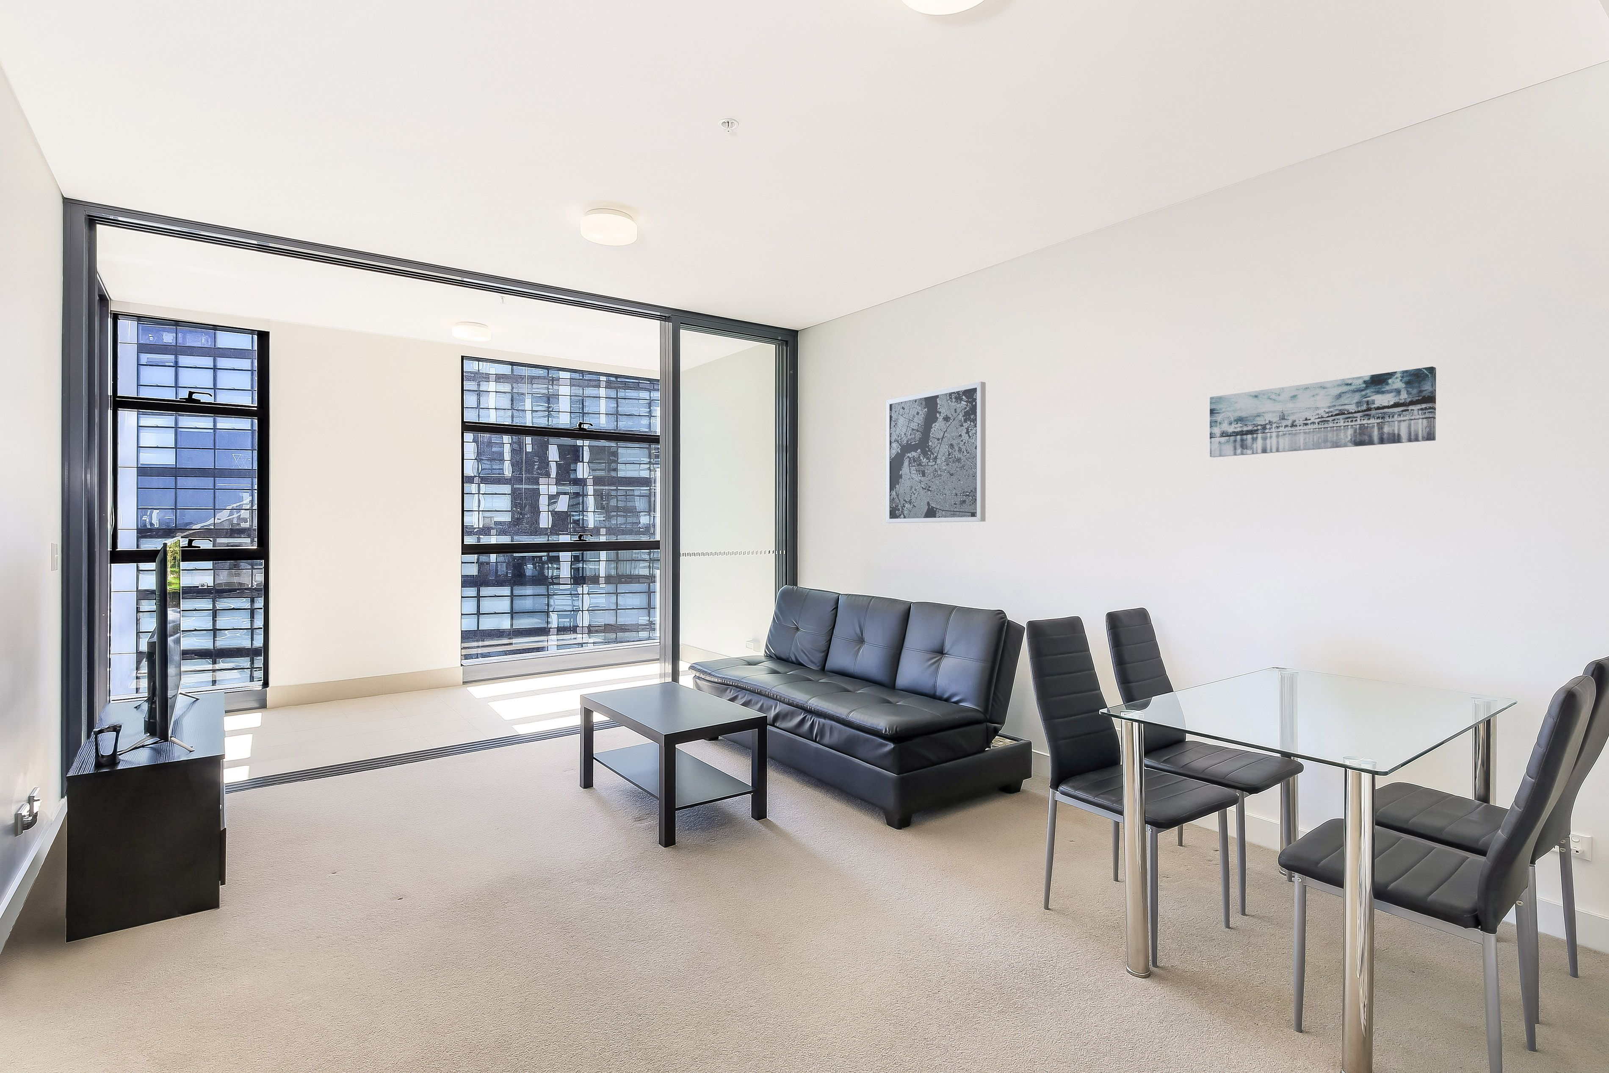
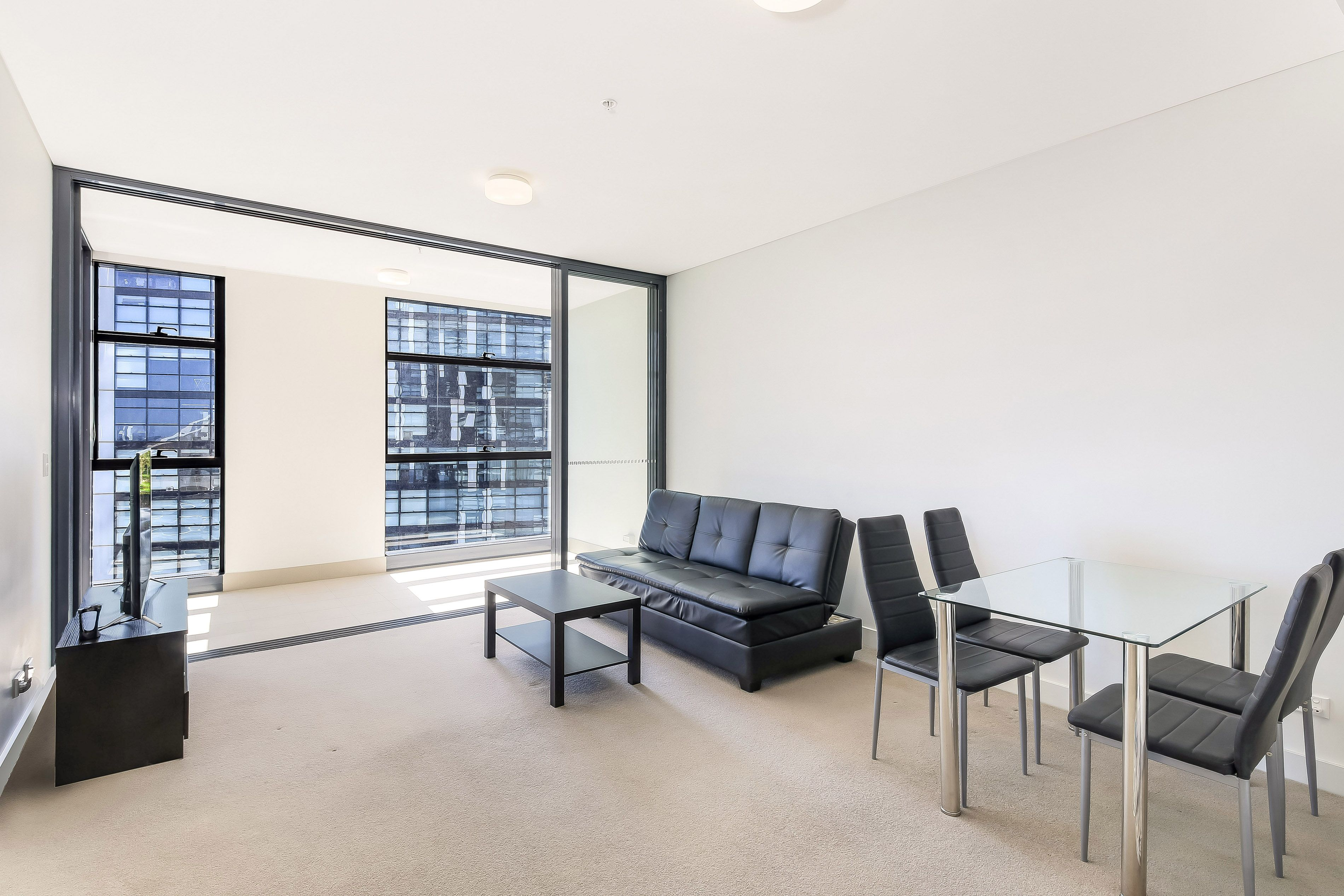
- wall art (934, 457)
- wall art (1312, 417)
